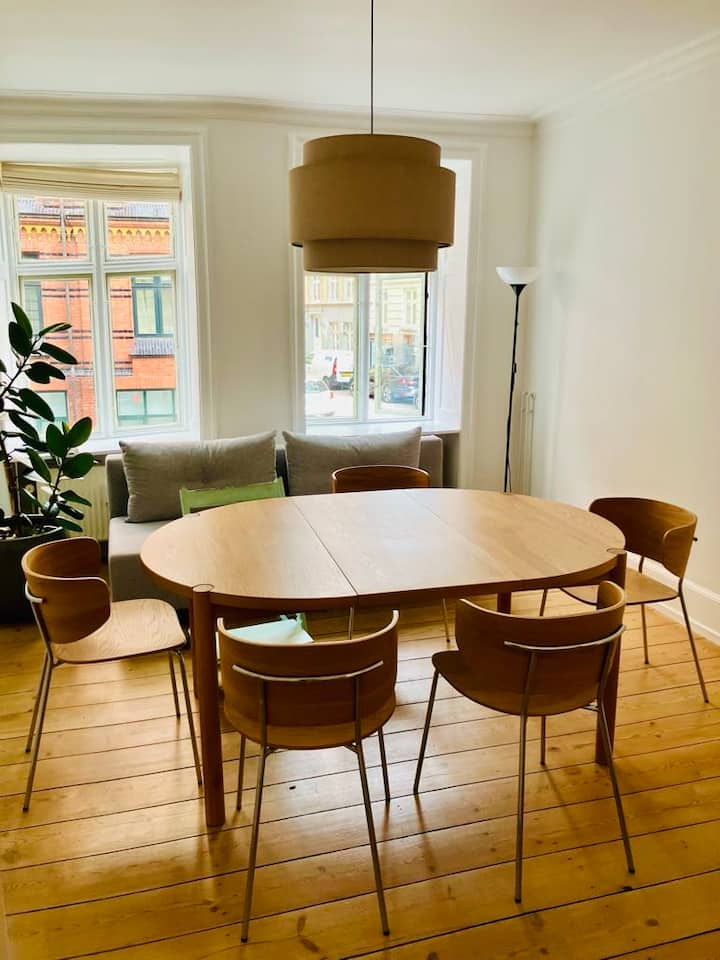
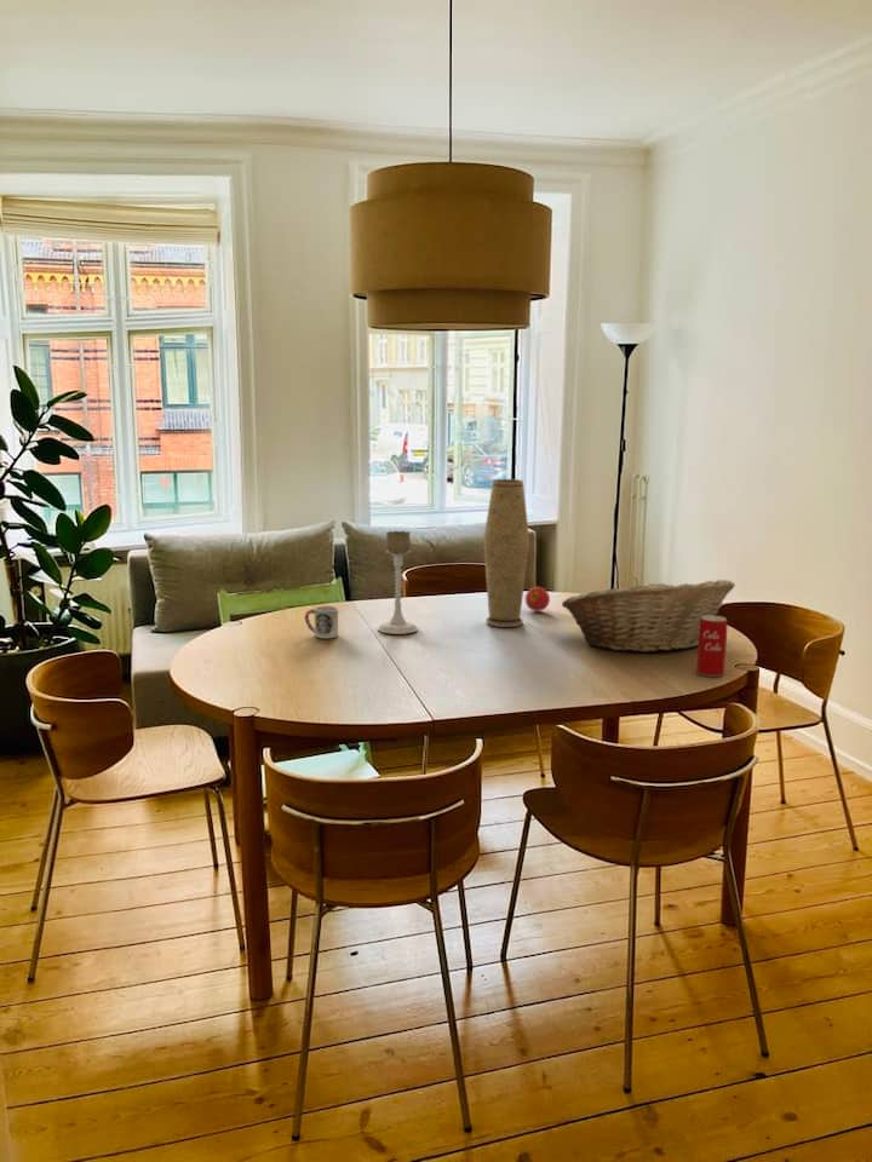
+ vase (505, 552)
+ candle holder (397, 581)
+ beverage can (711, 645)
+ fruit (537, 598)
+ fruit basket (648, 608)
+ cup (321, 621)
